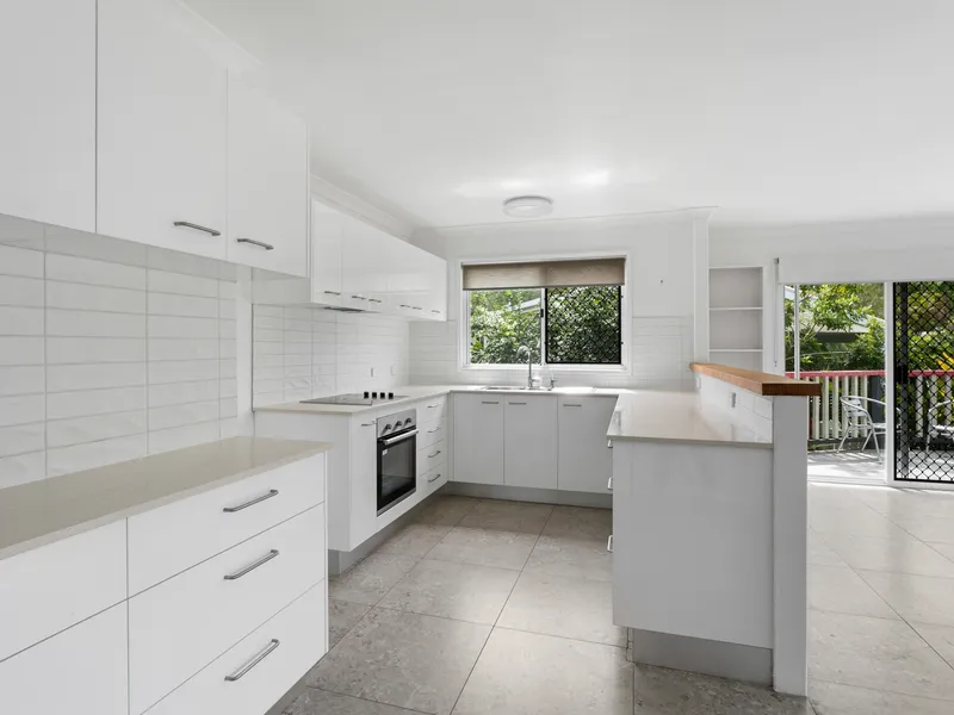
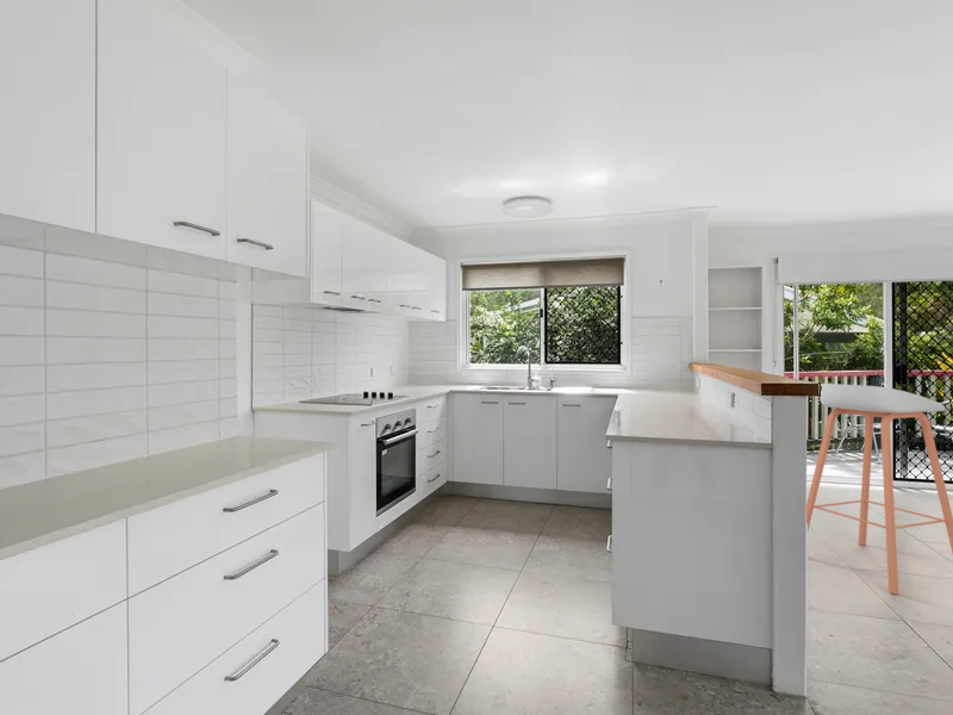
+ bar stool (870, 474)
